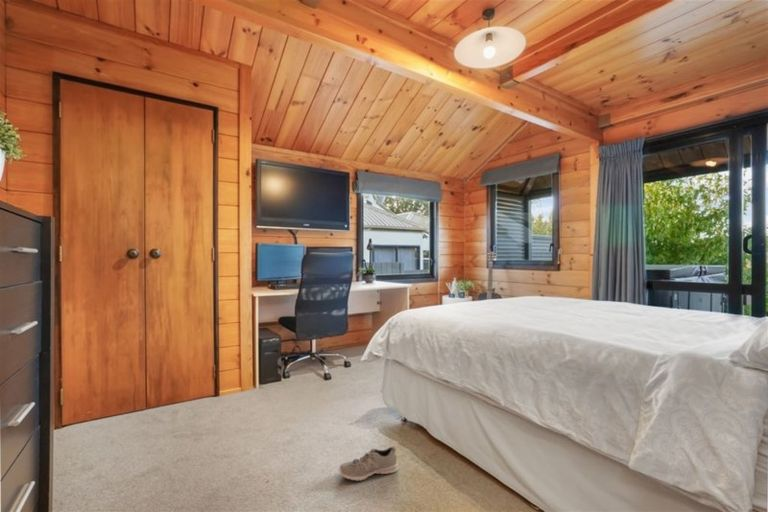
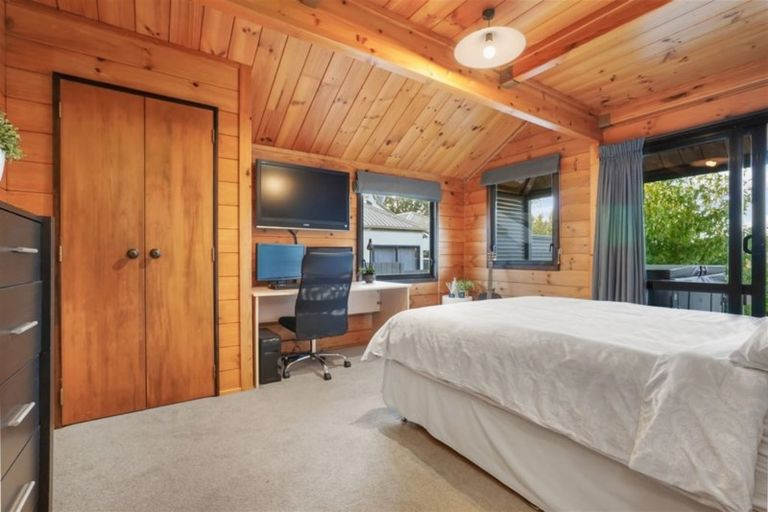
- sneaker (368, 459)
